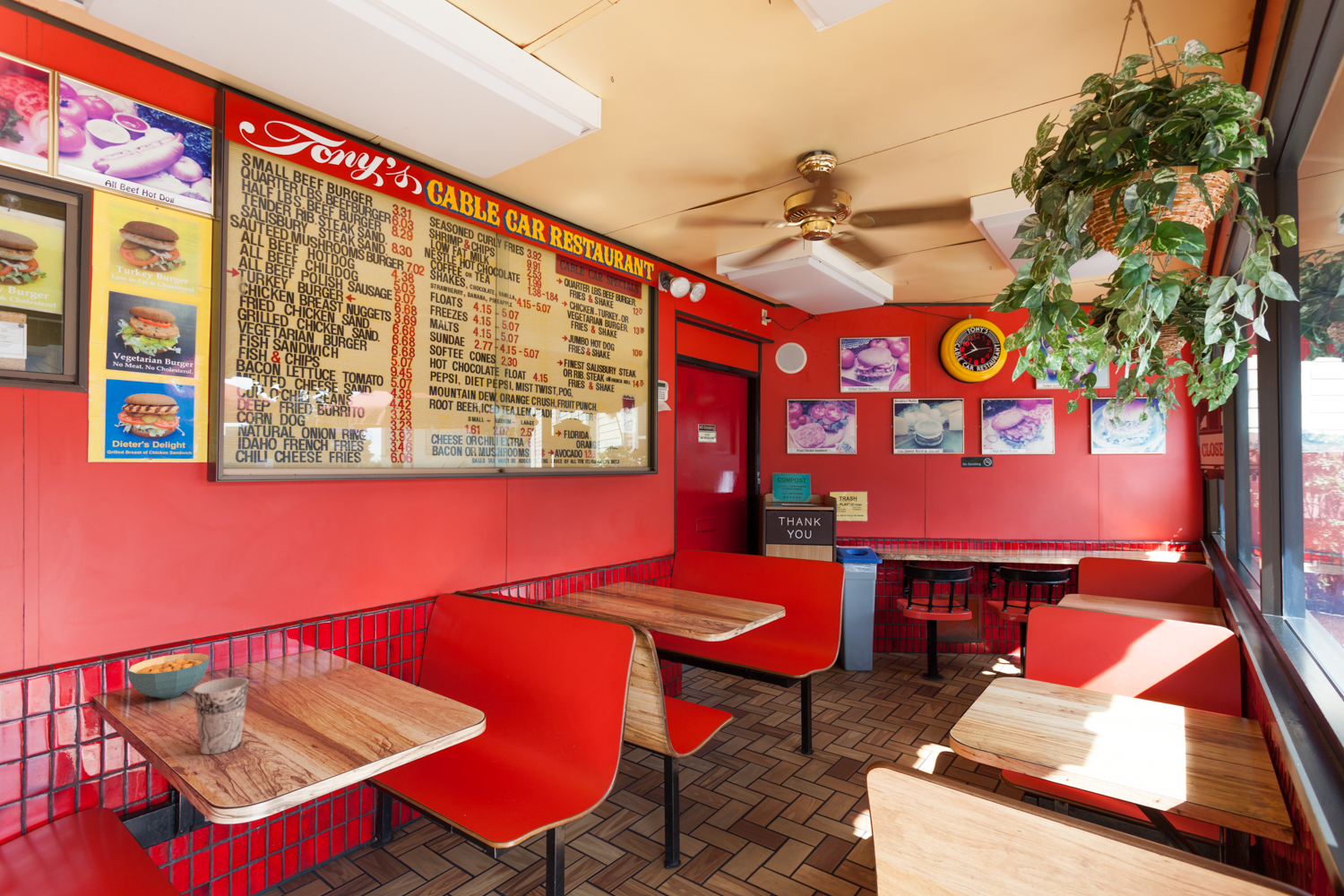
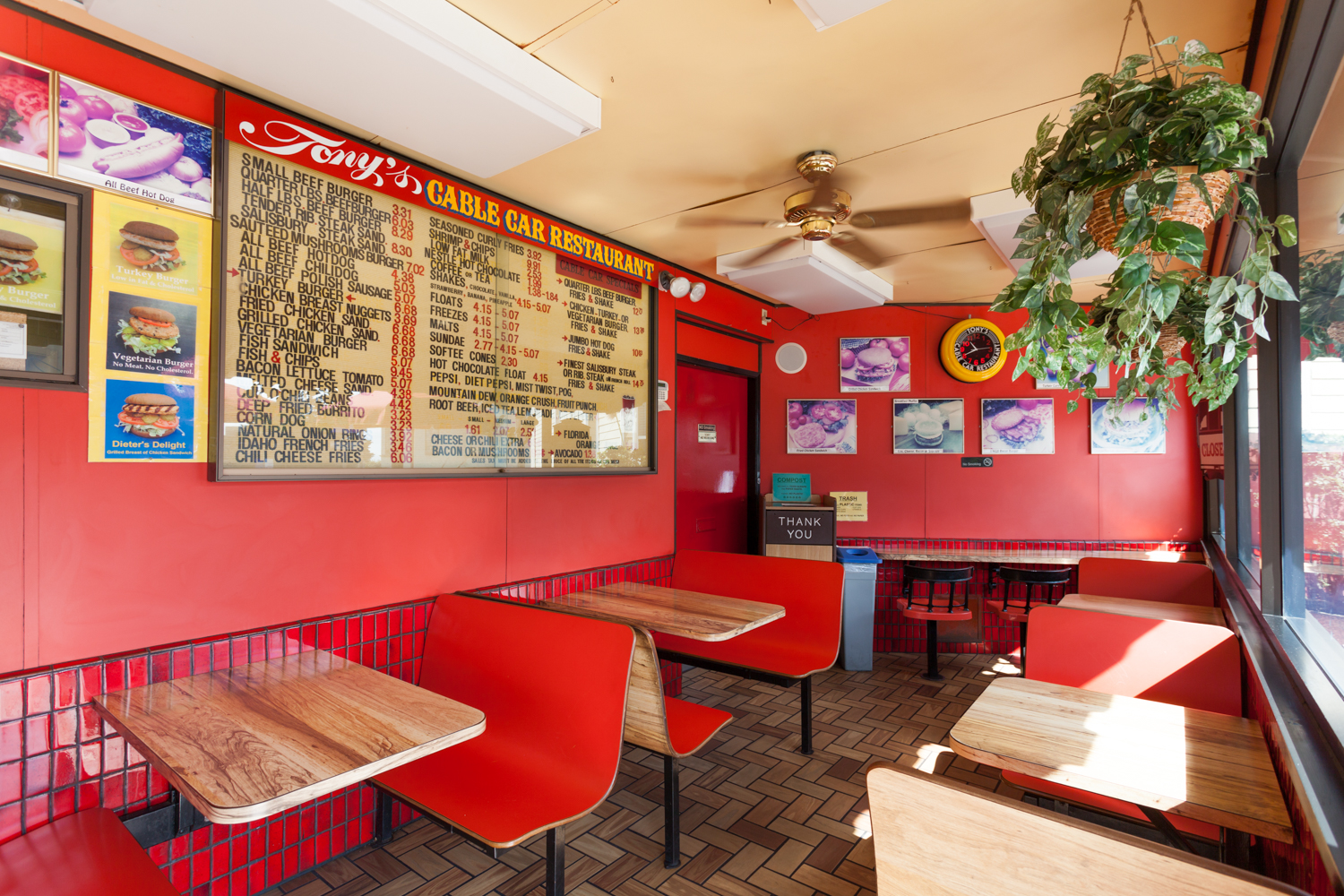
- cereal bowl (169, 678)
- cup (221, 715)
